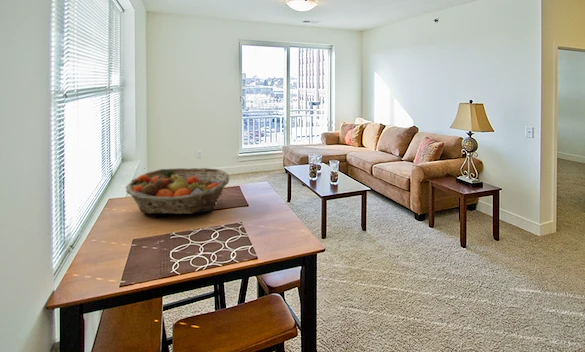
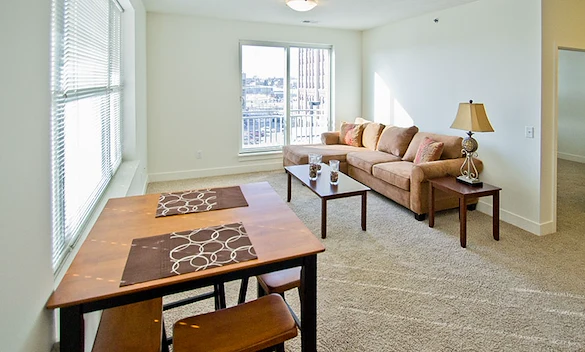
- fruit basket (179, 189)
